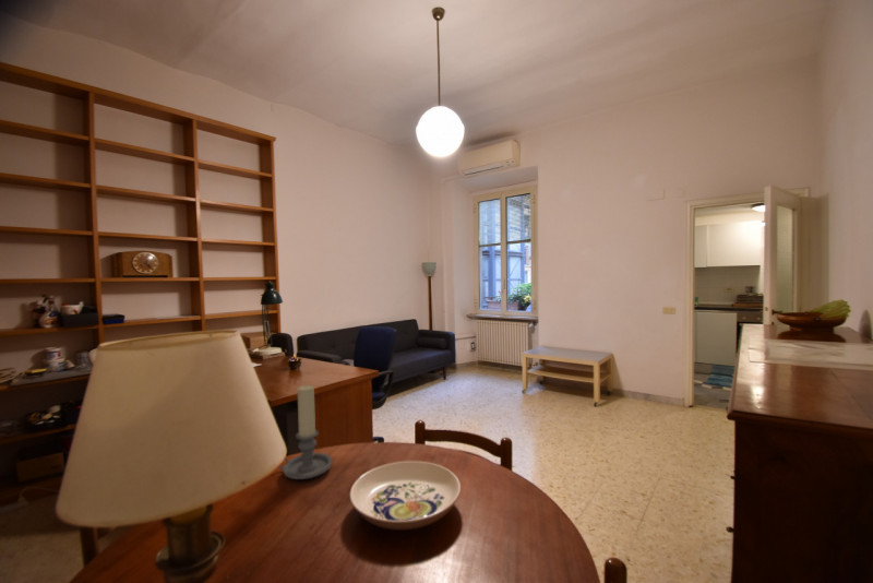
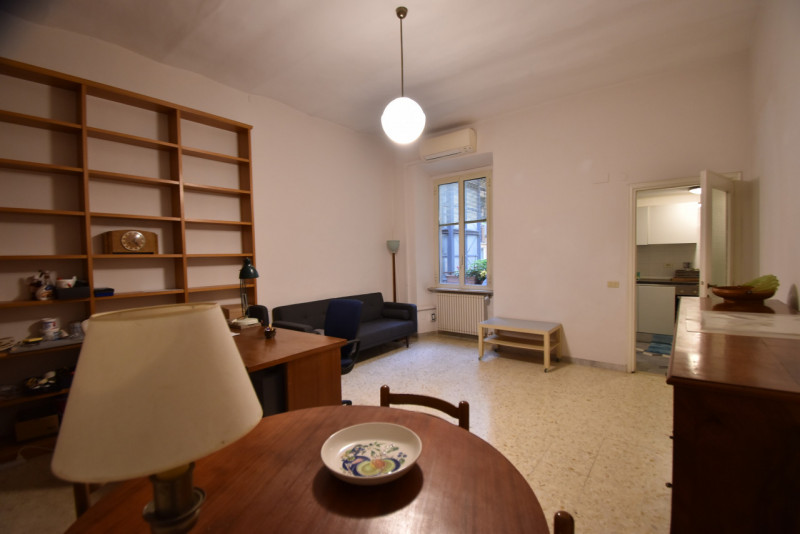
- candle holder (302, 428)
